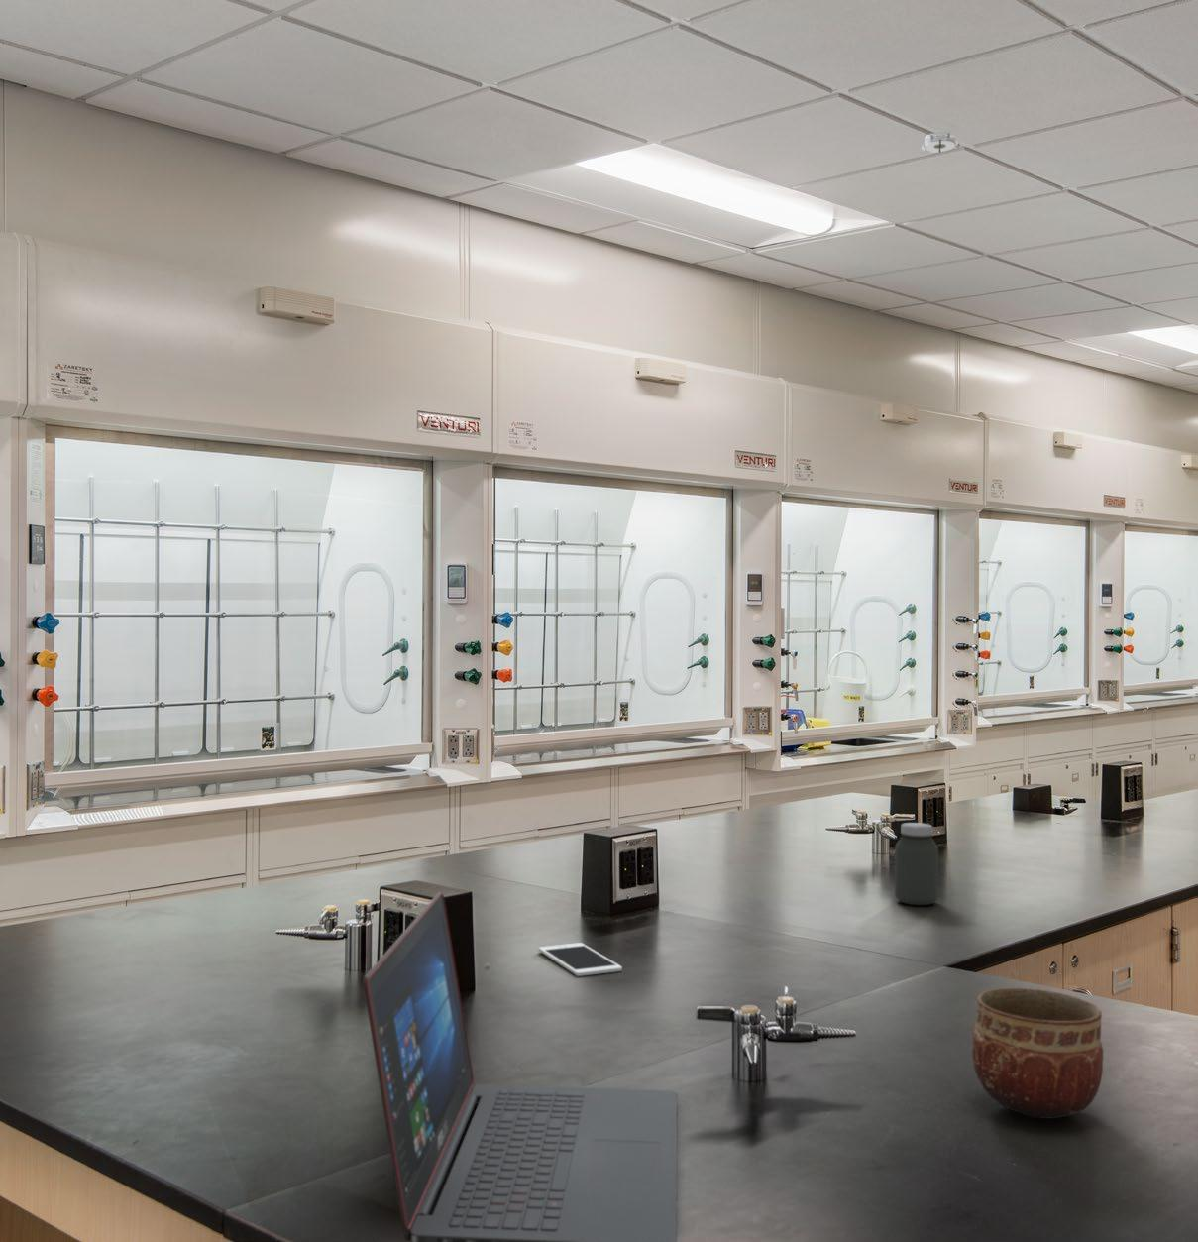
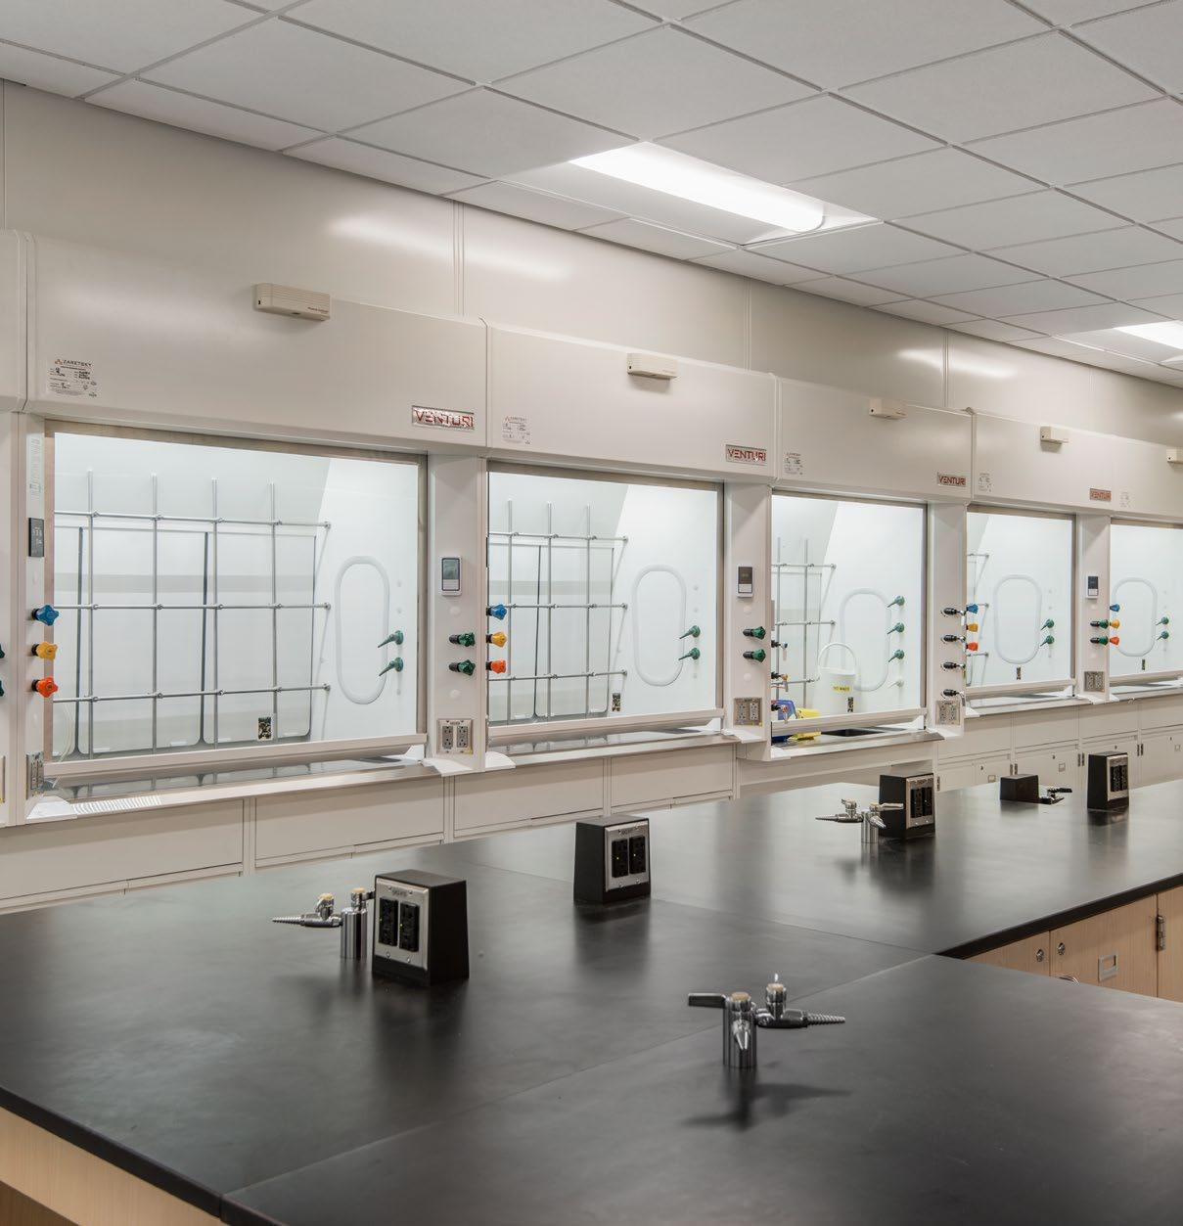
- cell phone (578, 958)
- jar (915, 864)
- bowl (1036, 1056)
- smoke detector (939, 142)
- laptop (539, 1086)
